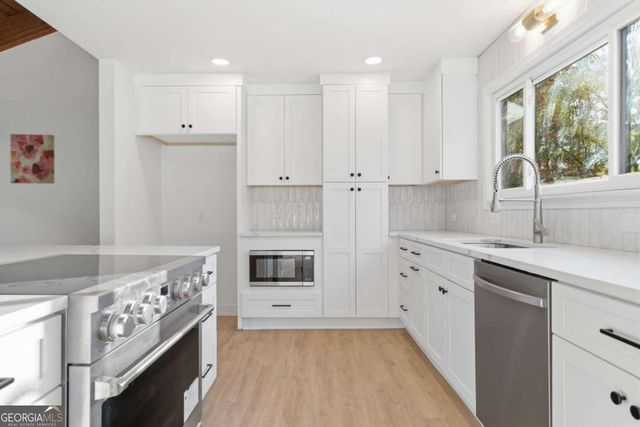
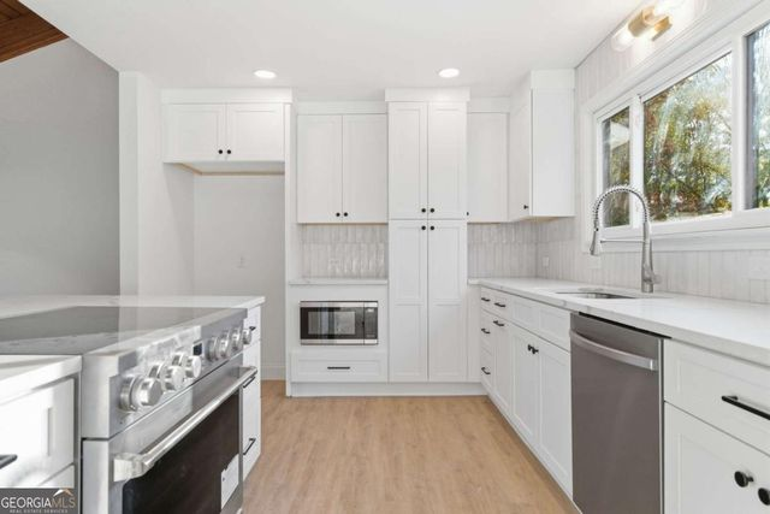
- wall art (32, 159)
